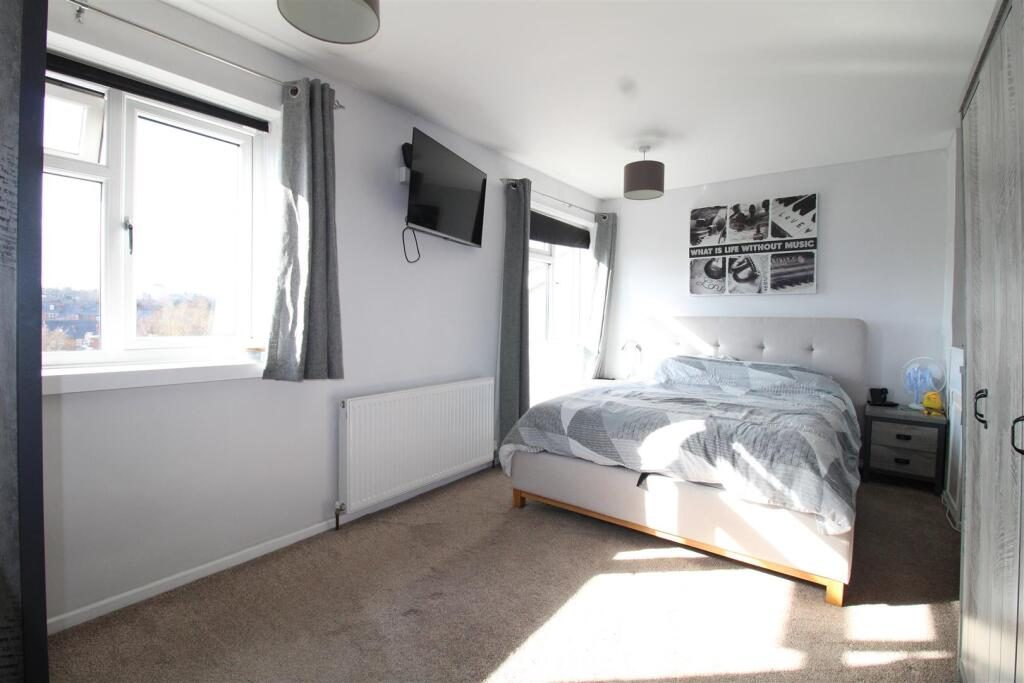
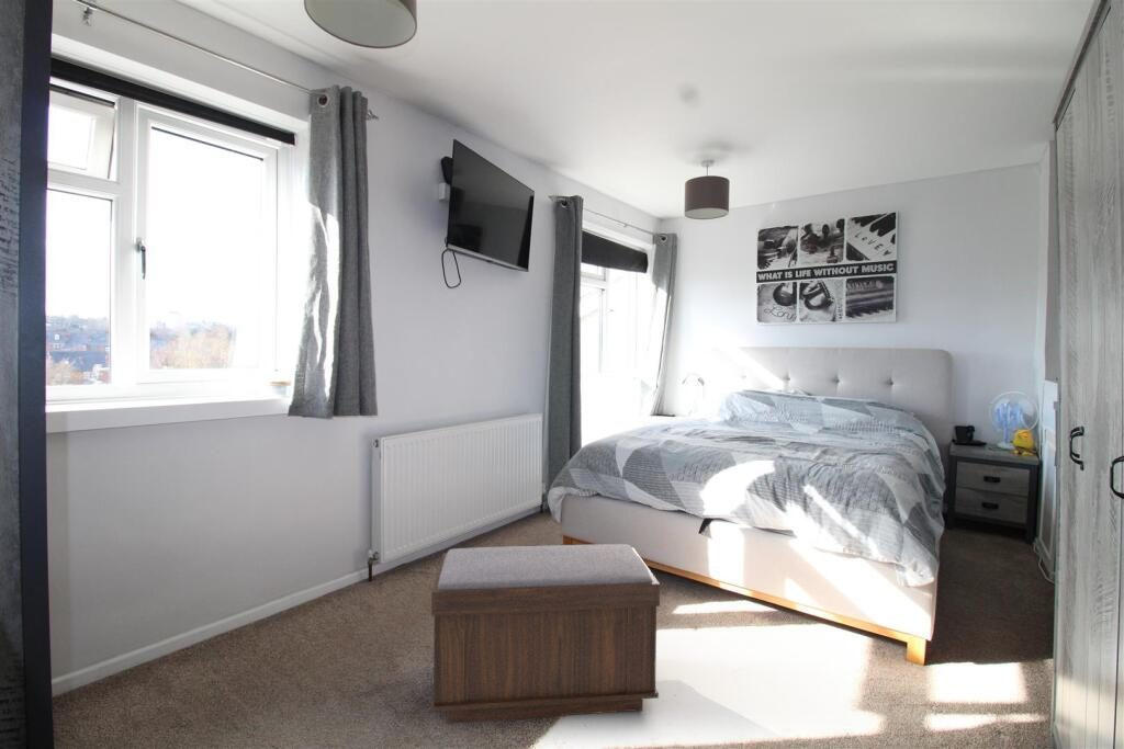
+ bench (543, 623)
